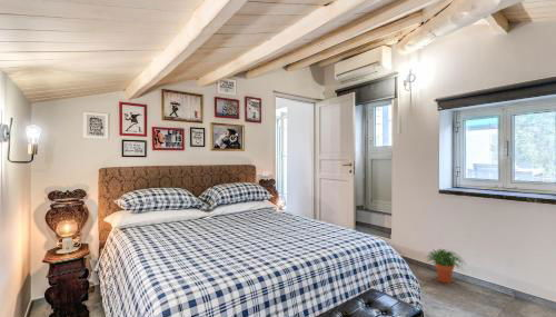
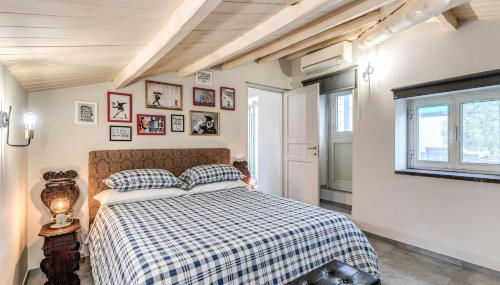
- potted plant (444, 265)
